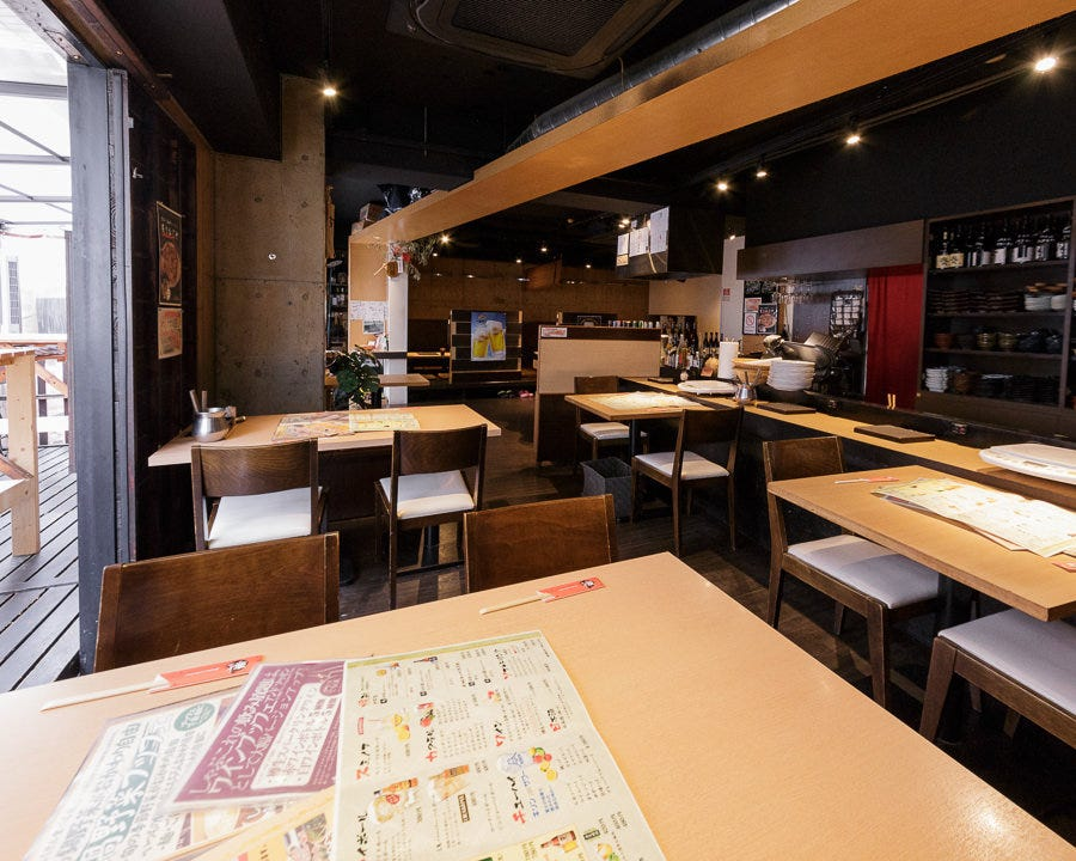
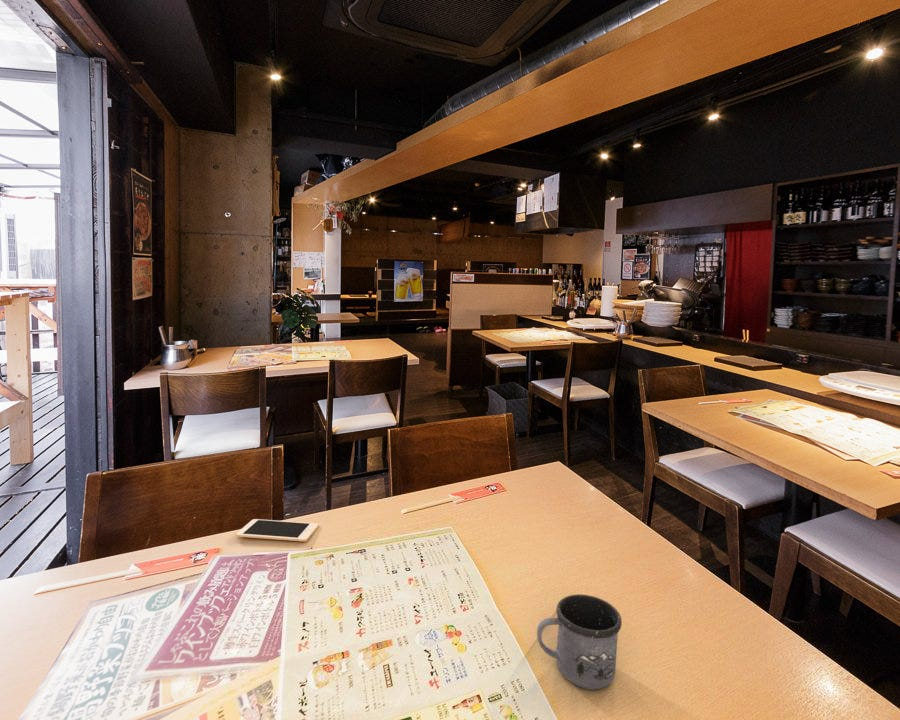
+ mug (577, 641)
+ cell phone (278, 530)
